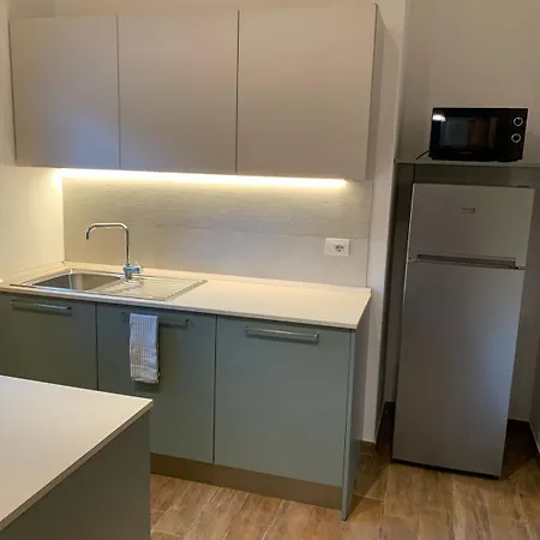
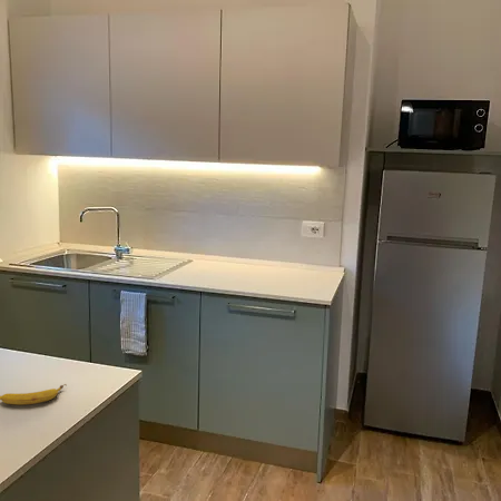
+ banana (32, 393)
